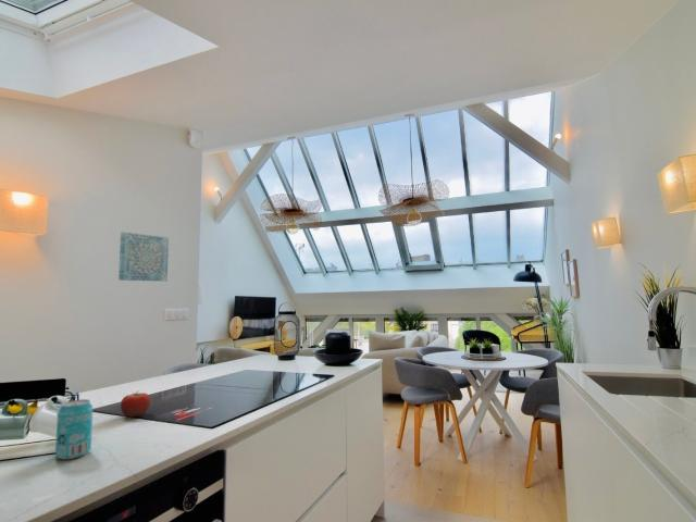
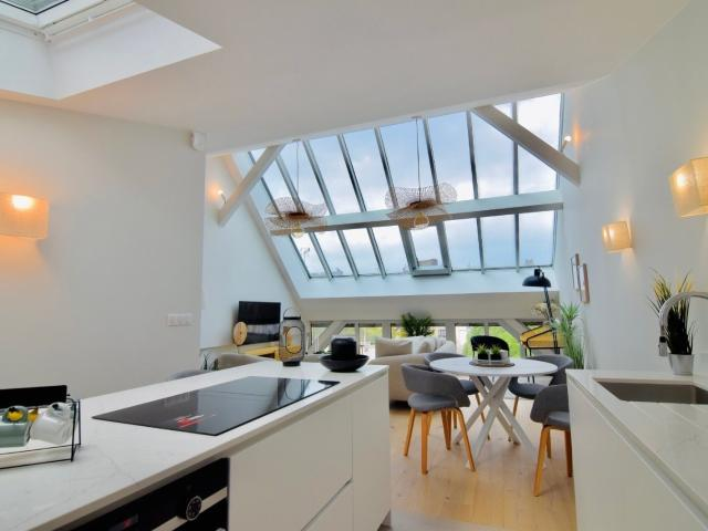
- wall art (145, 258)
- beverage can (74, 427)
- fruit (135, 402)
